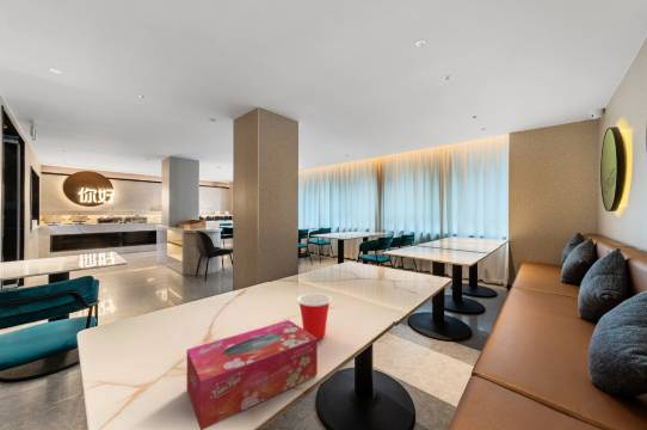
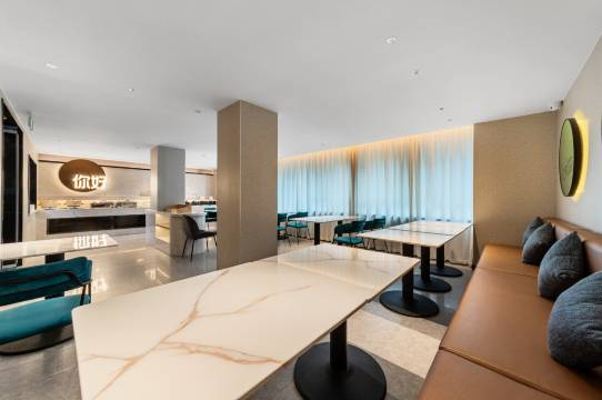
- tissue box (254, 362)
- cup (314, 317)
